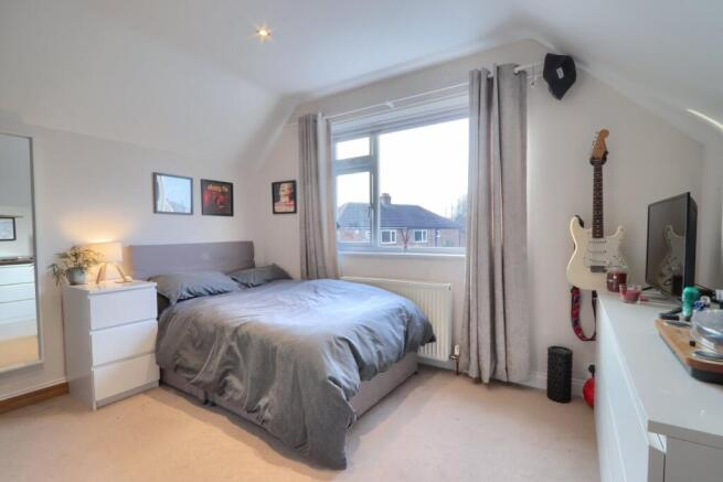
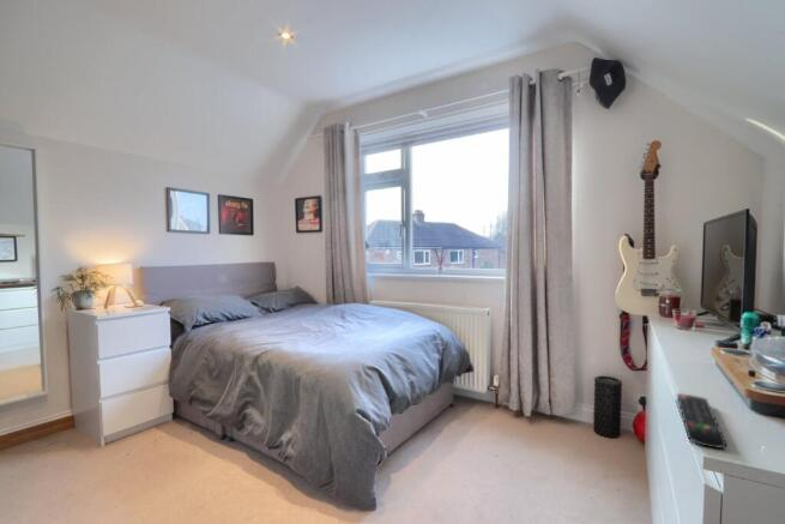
+ remote control (698, 417)
